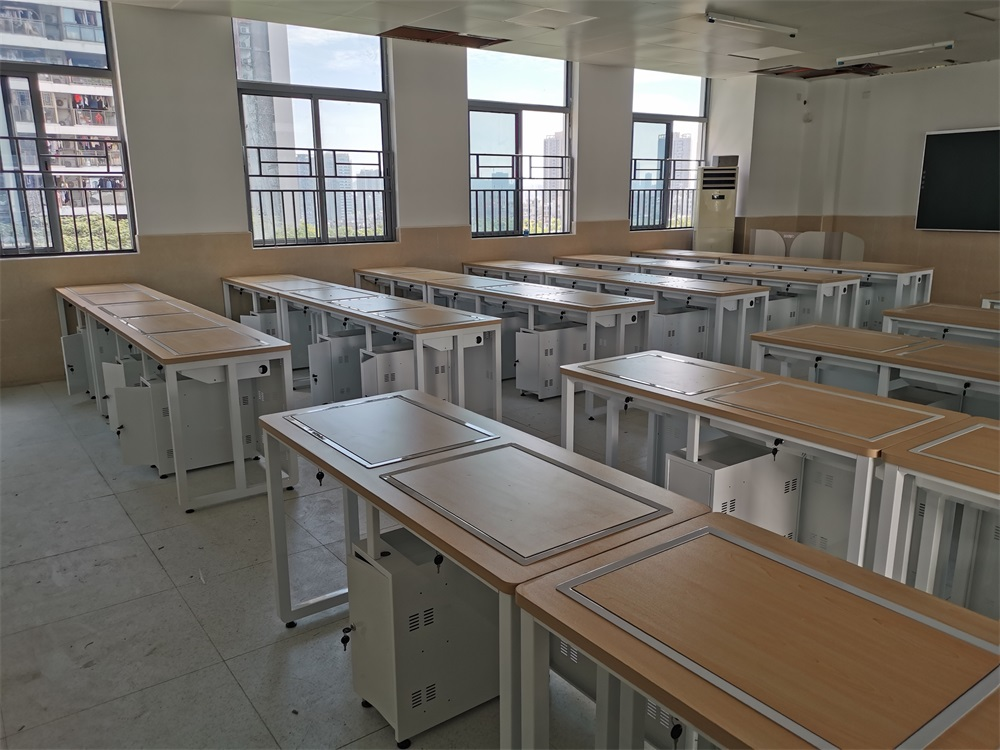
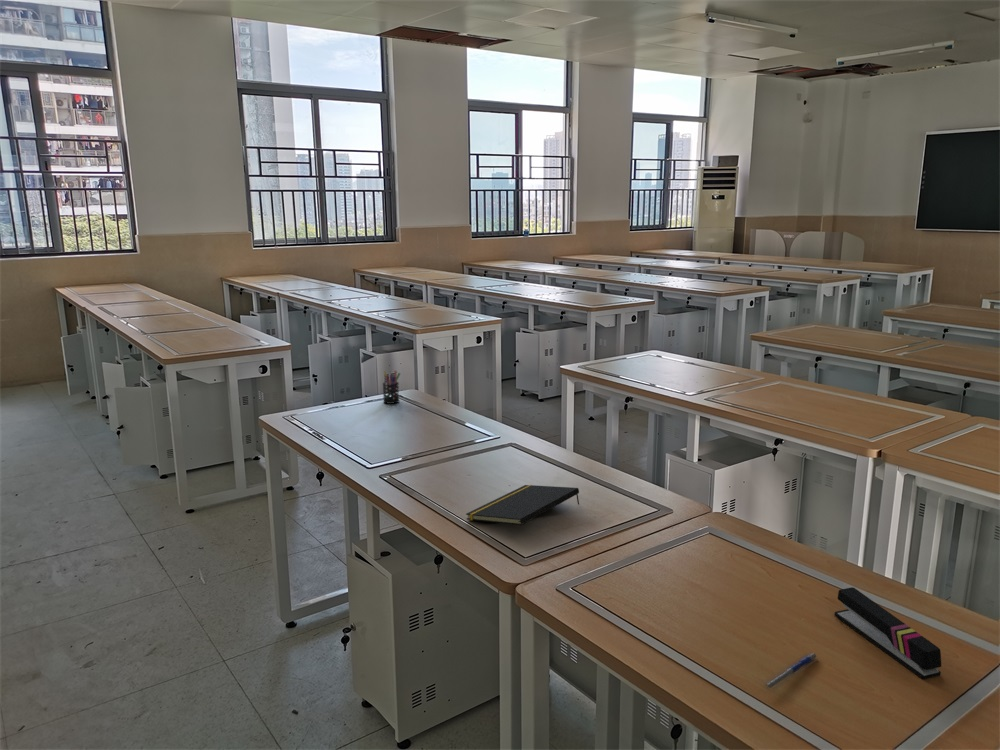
+ pen (791, 670)
+ pen holder (392, 385)
+ stapler (885, 629)
+ notepad (523, 503)
